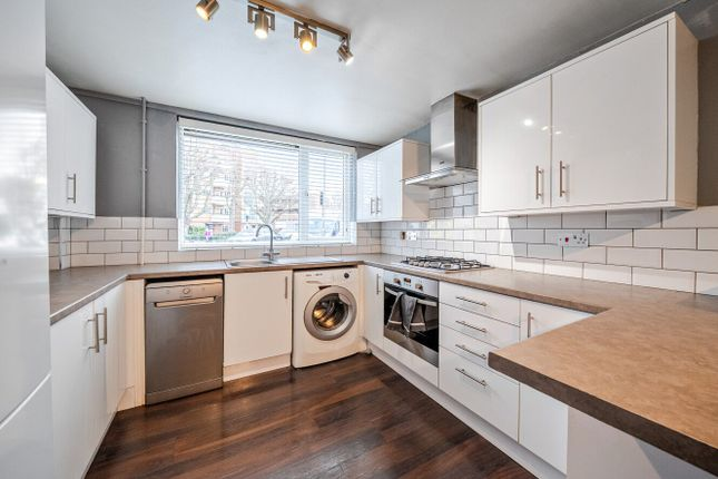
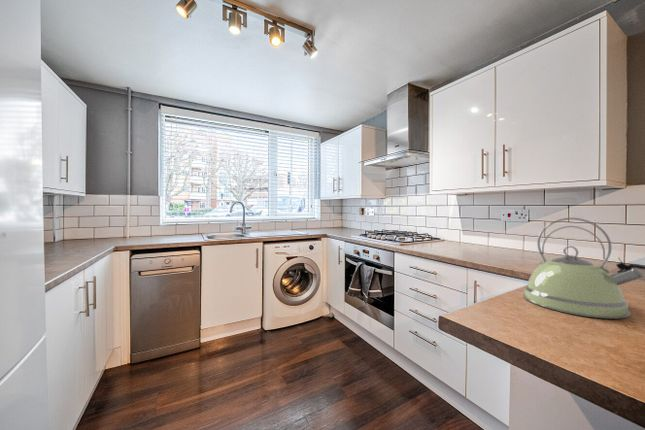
+ kettle (578, 261)
